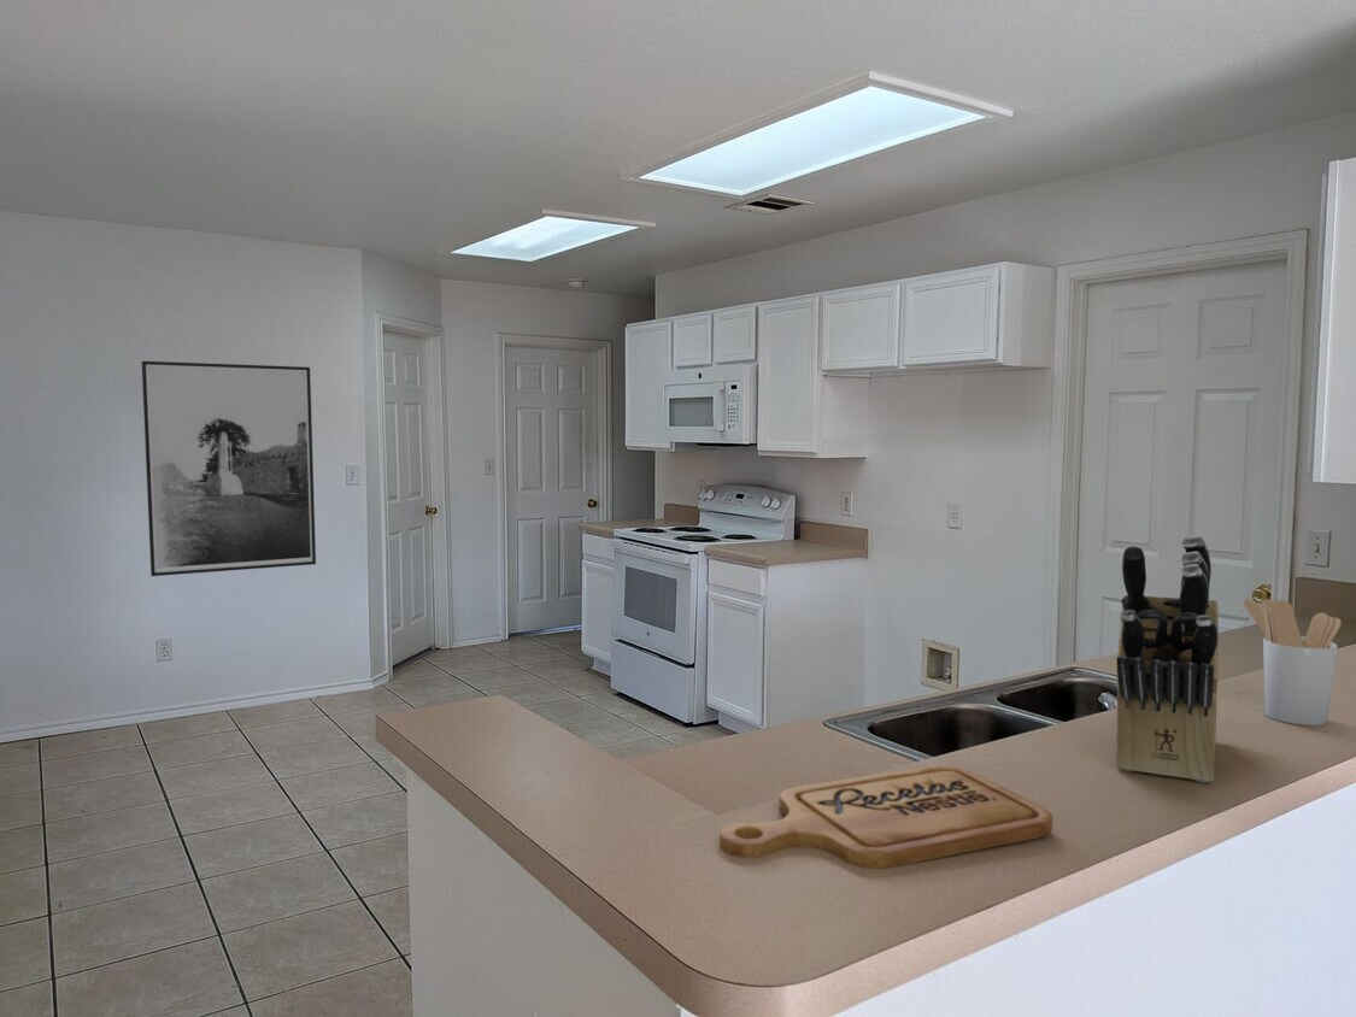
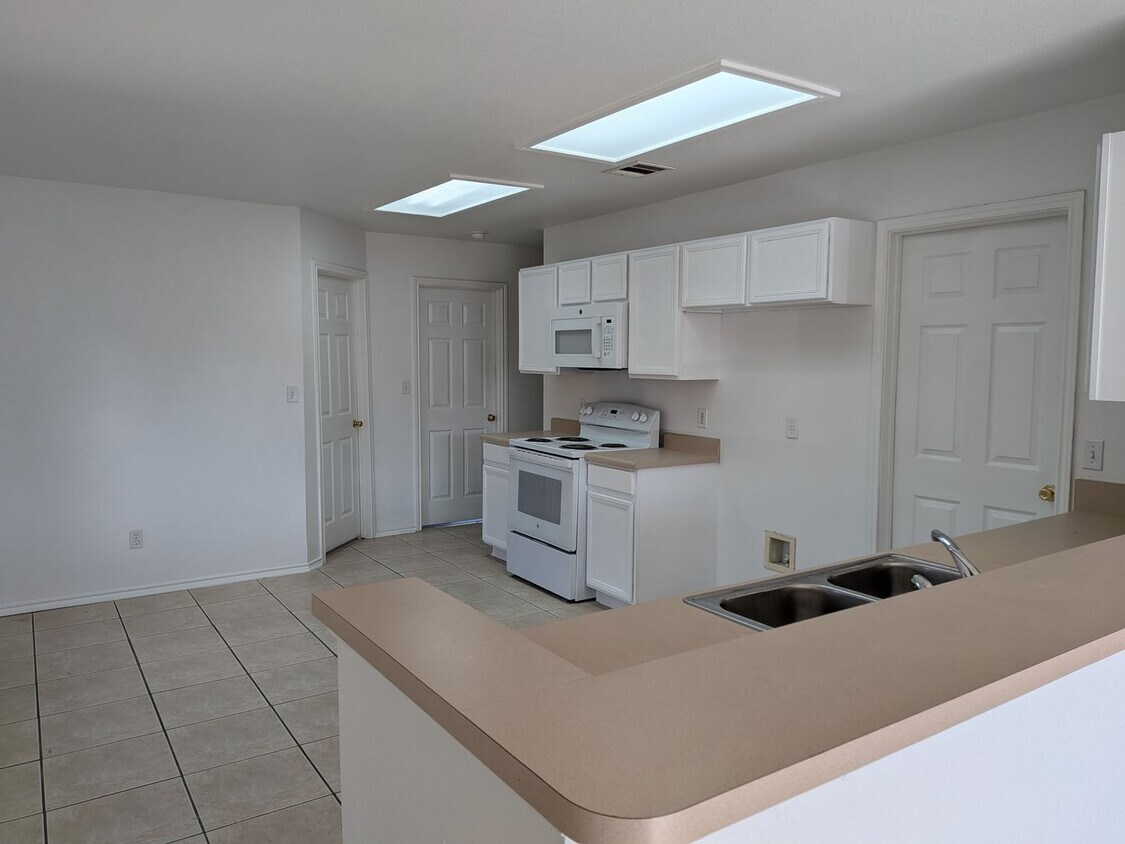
- utensil holder (1286, 657)
- cutting board (873, 817)
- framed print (233, 468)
- knife block (1168, 643)
